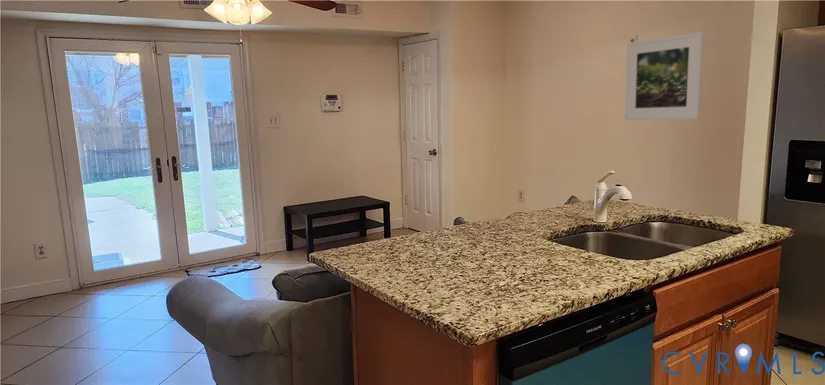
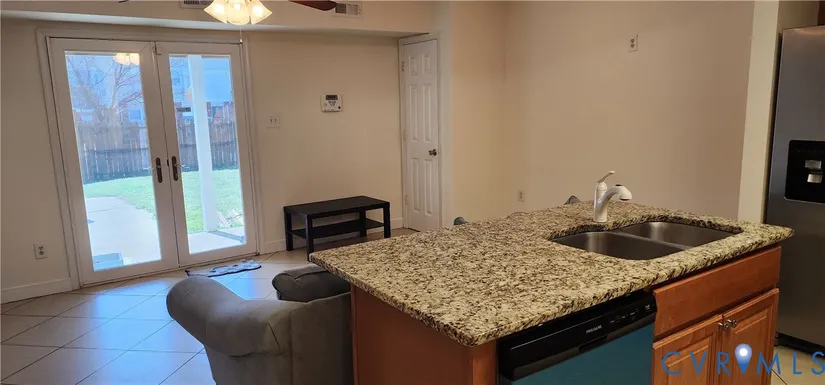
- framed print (661, 79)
